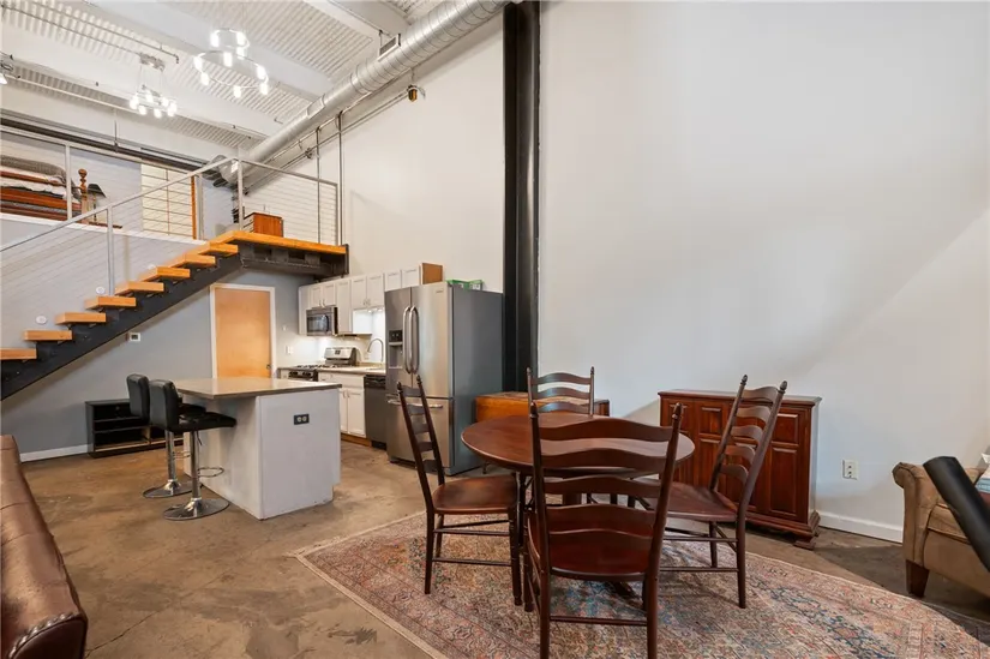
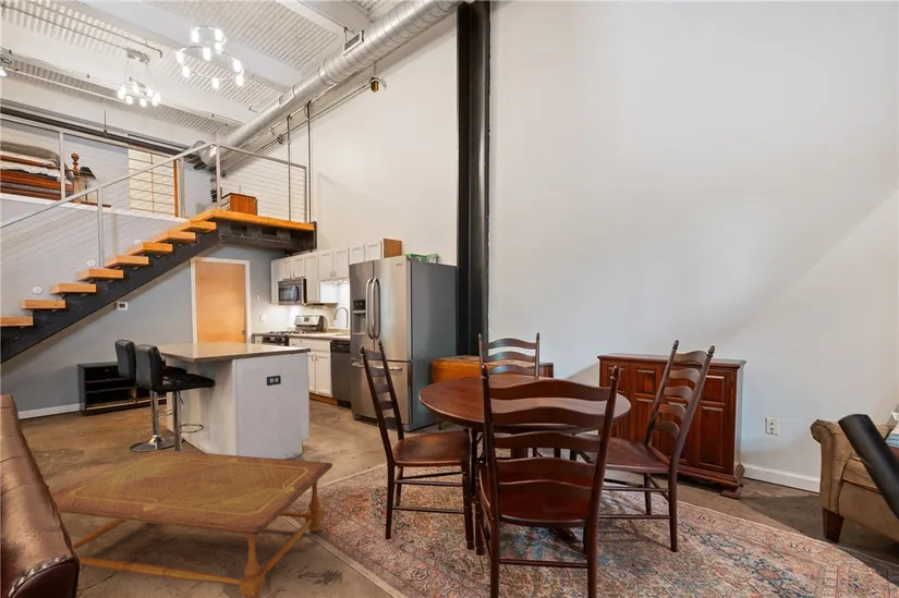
+ coffee table (196, 515)
